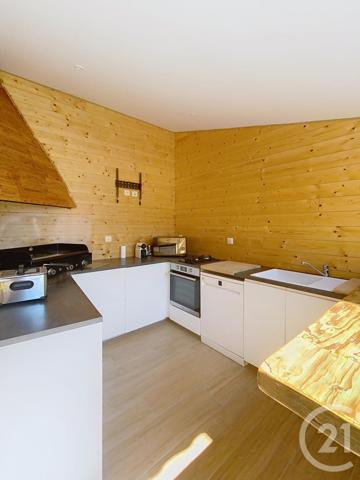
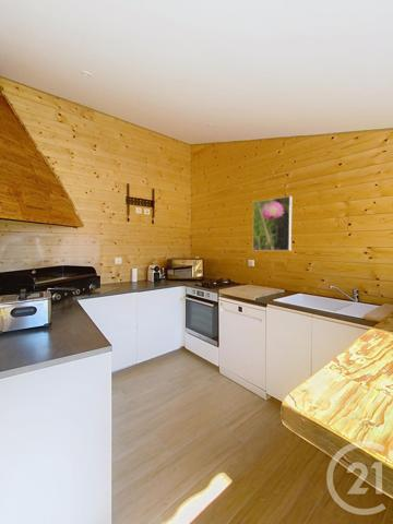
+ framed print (271, 225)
